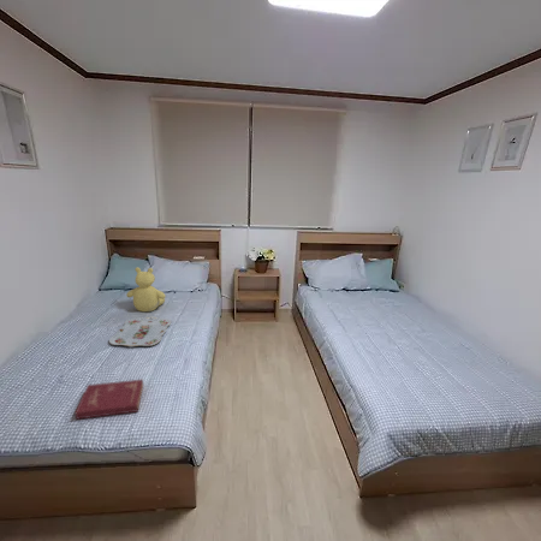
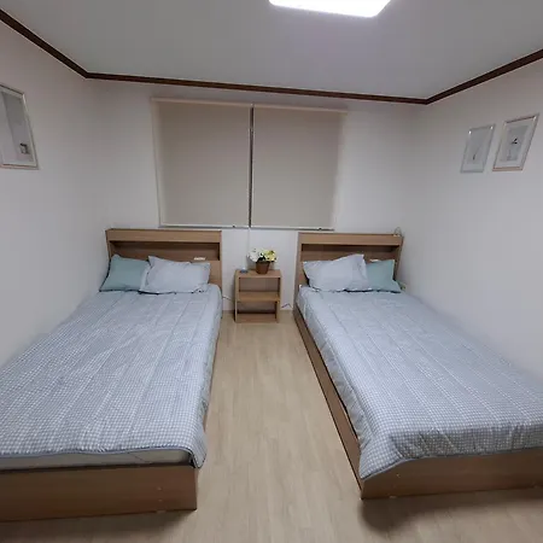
- book (112, 397)
- teddy bear (148, 286)
- serving tray (142, 331)
